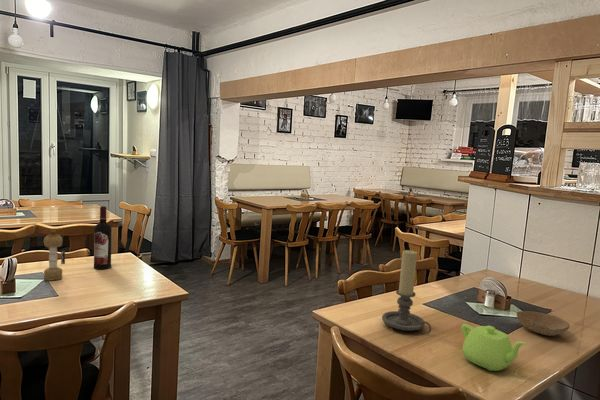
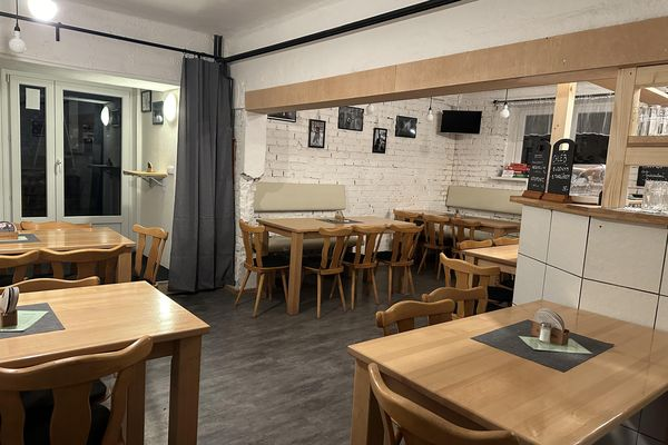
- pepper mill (54, 254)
- wine bottle (102, 237)
- teapot (490, 346)
- bowl (543, 324)
- candle holder (410, 289)
